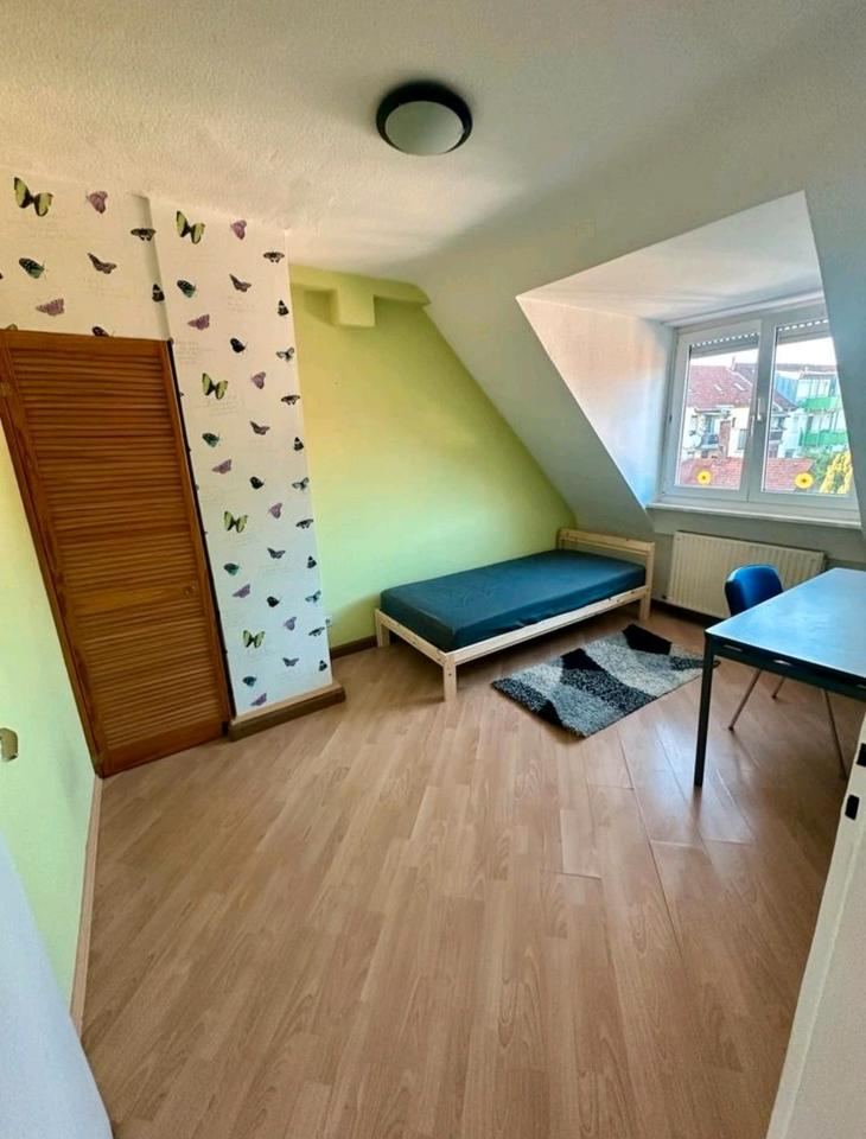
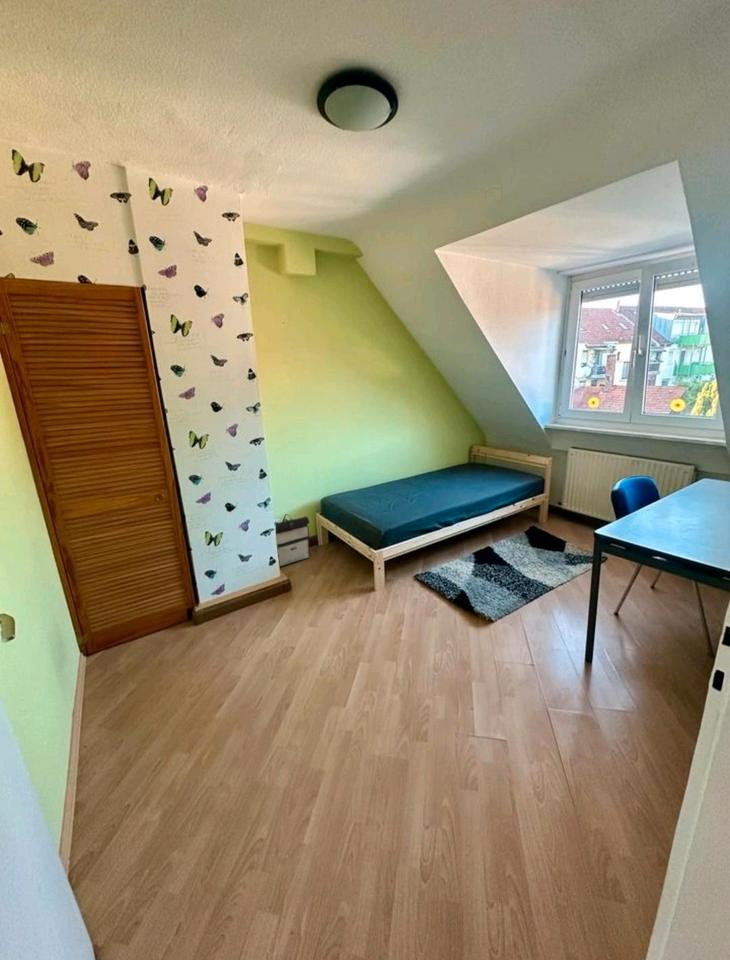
+ backpack (289, 538)
